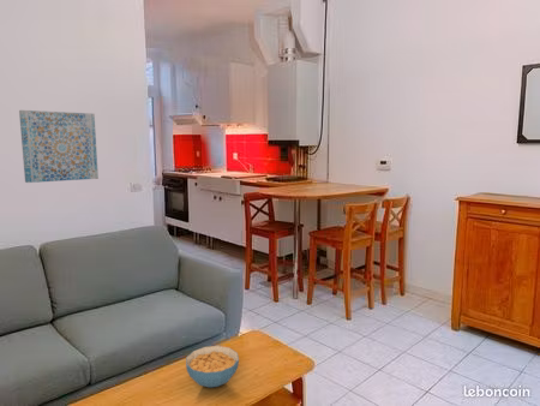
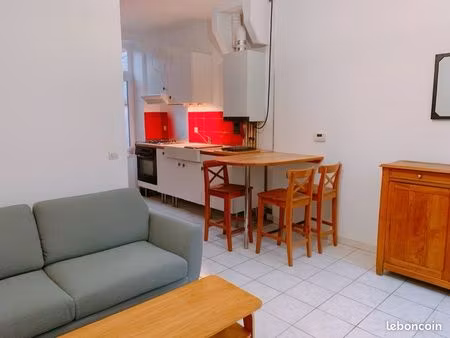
- cereal bowl (212, 370)
- wall art (60, 147)
